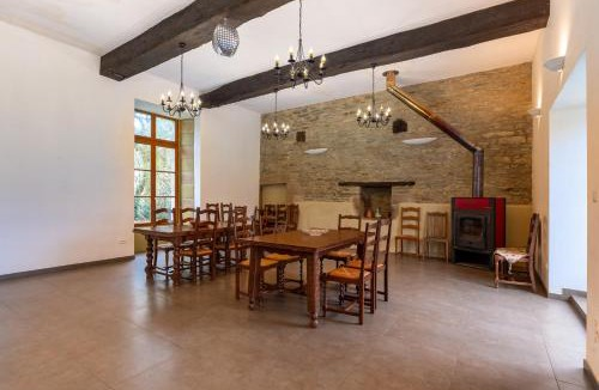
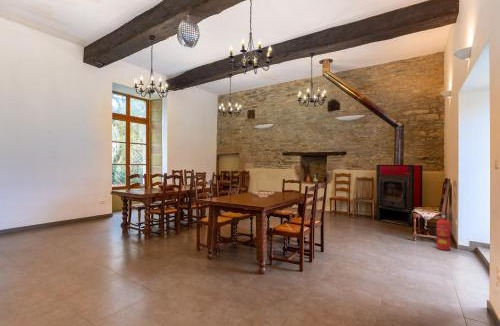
+ fire extinguisher (442, 231)
